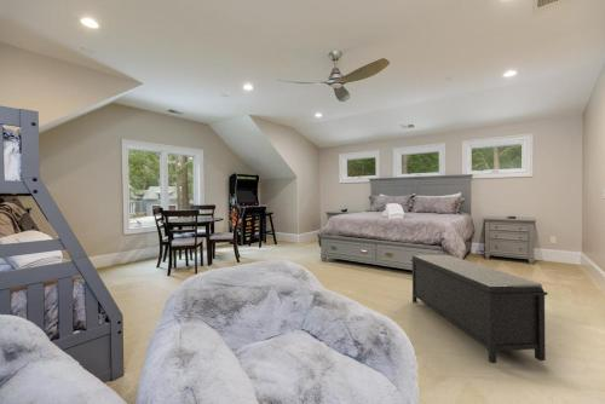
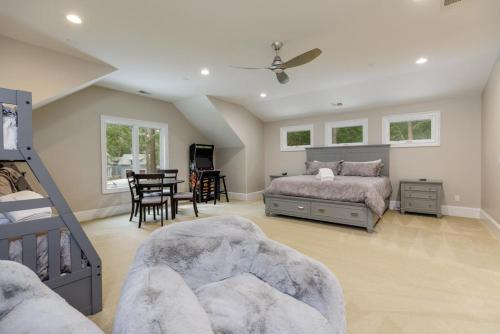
- bench (463, 295)
